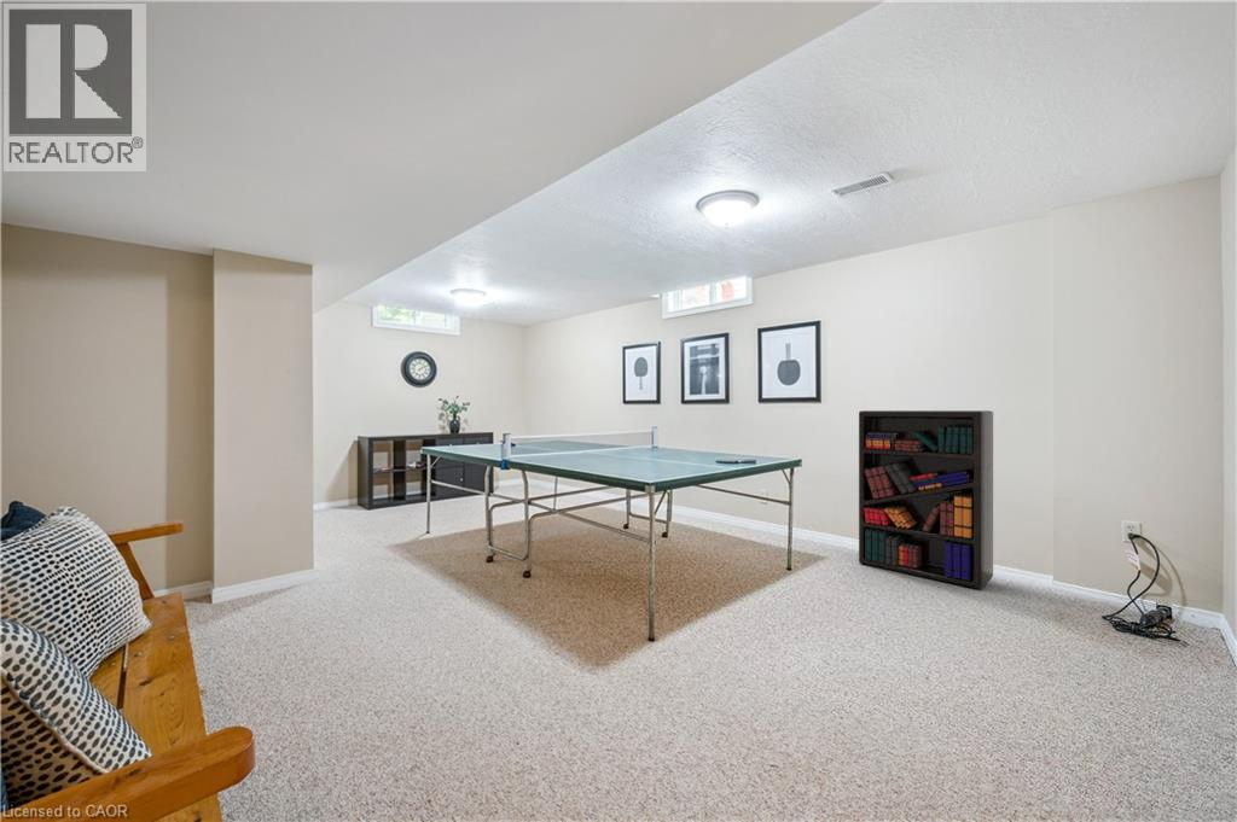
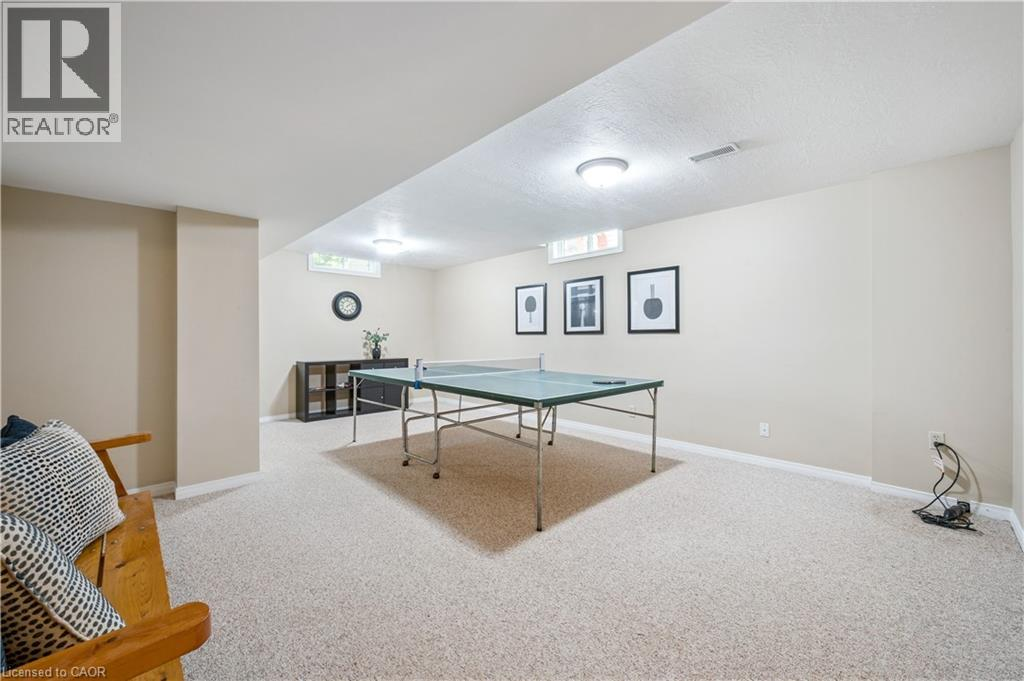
- bookshelf (923, 490)
